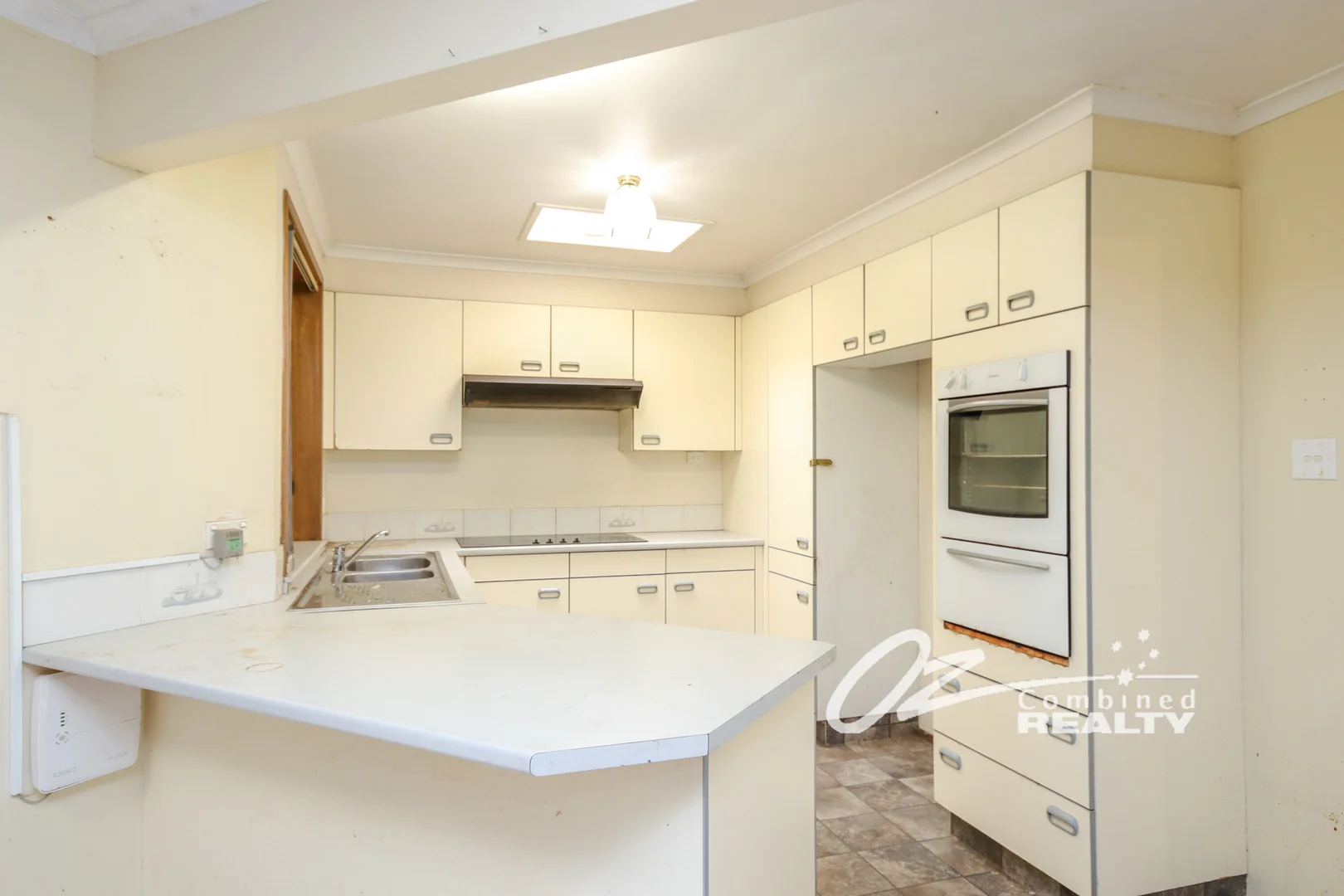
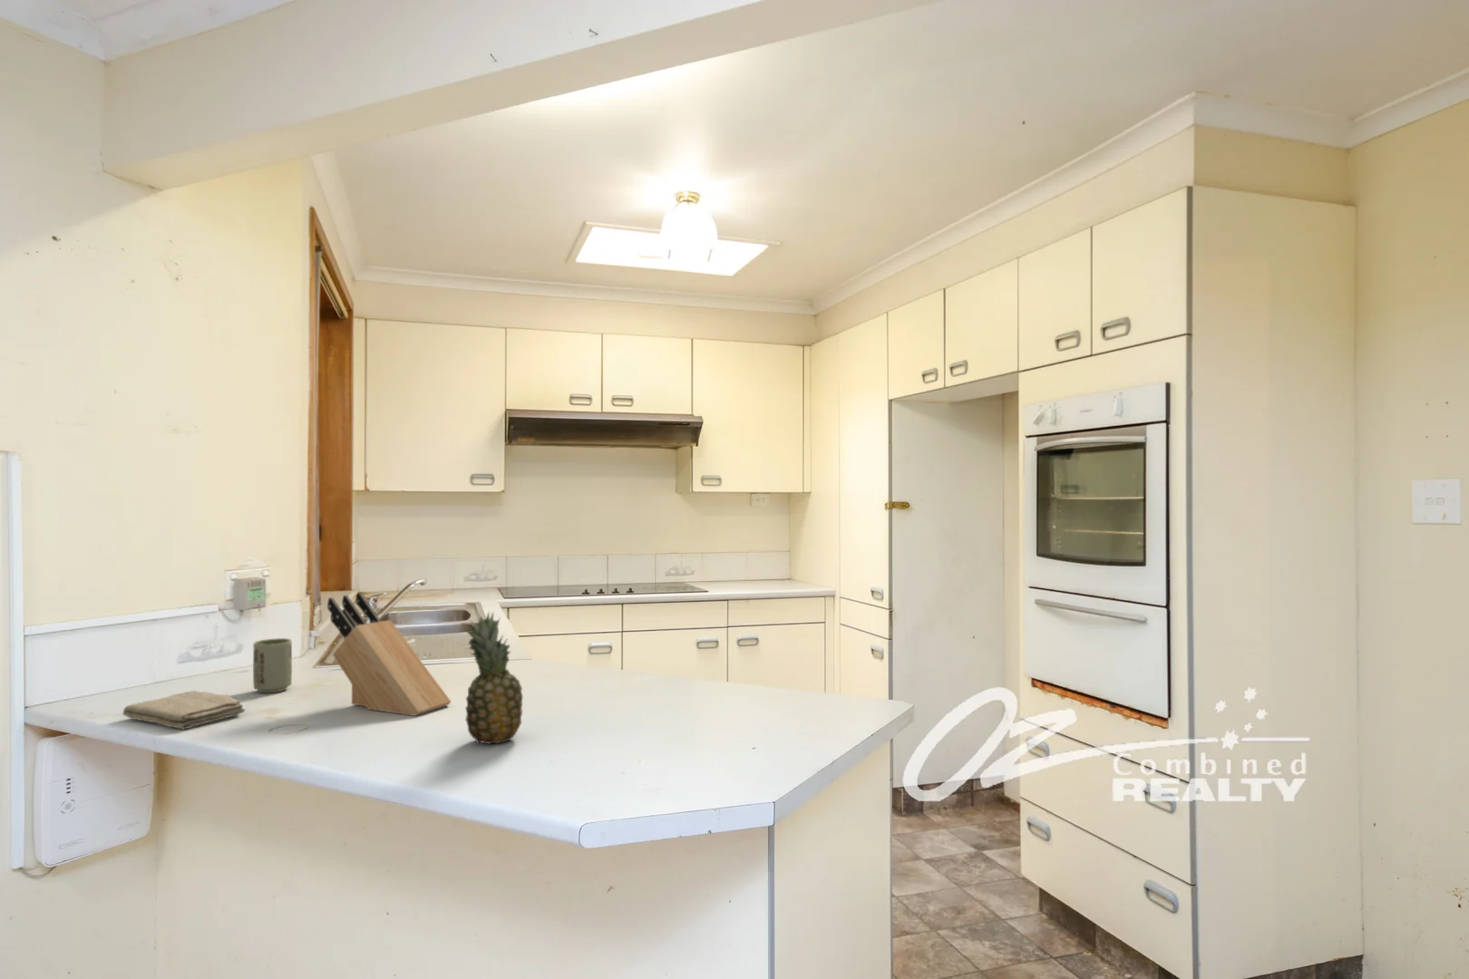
+ knife block (384, 650)
+ washcloth (185, 708)
+ fruit (492, 675)
+ cup (272, 665)
